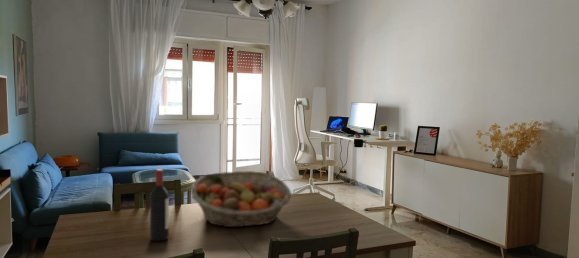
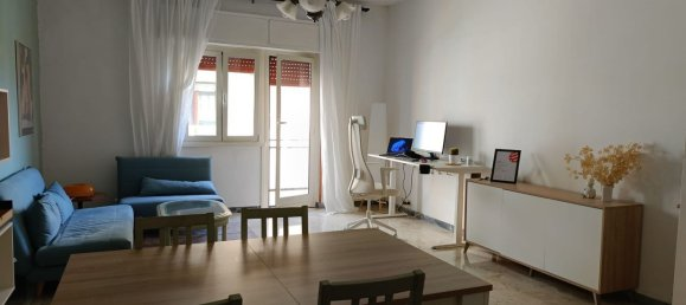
- wine bottle (159, 204)
- fruit basket (241, 197)
